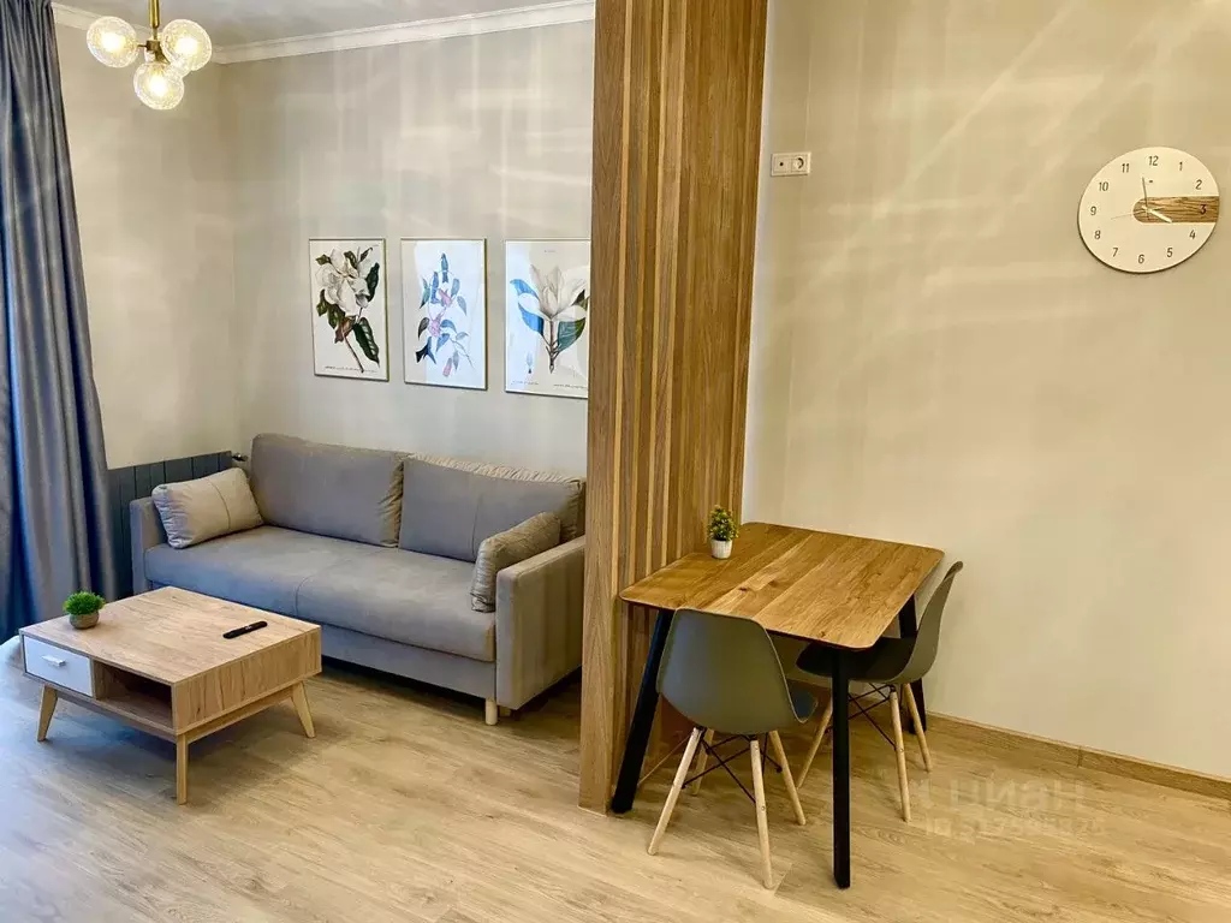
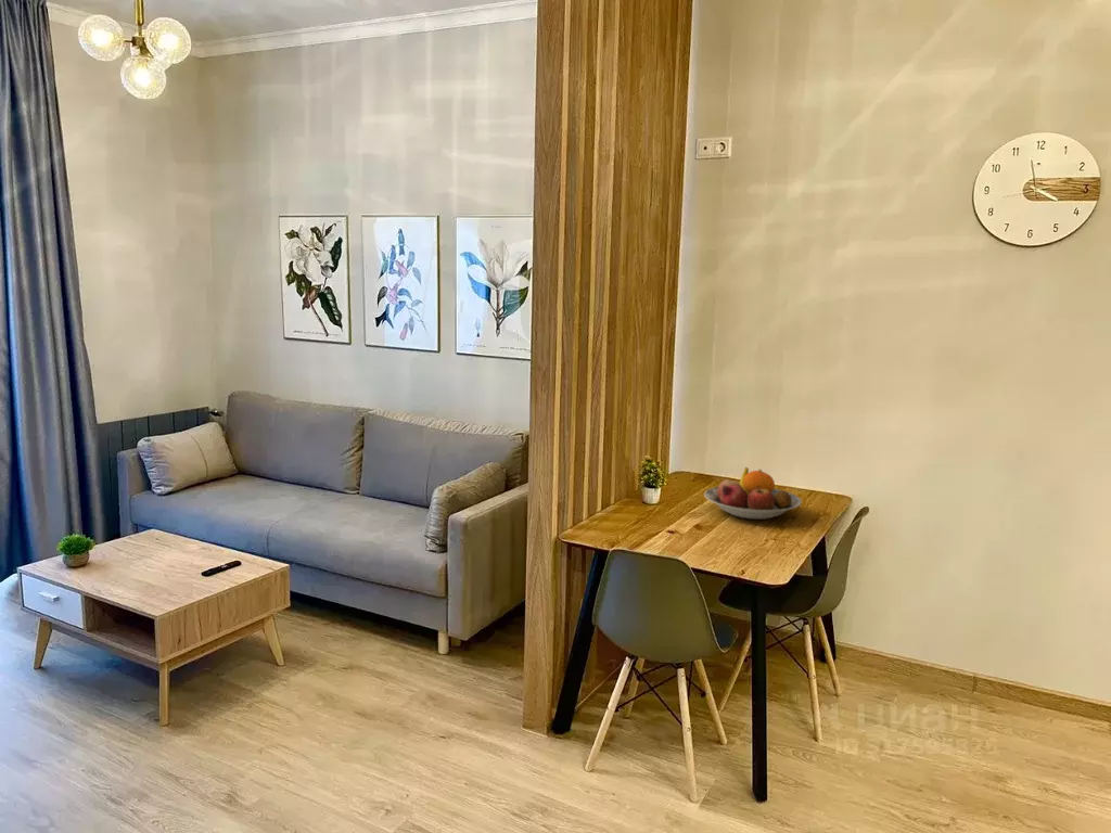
+ fruit bowl (752, 492)
